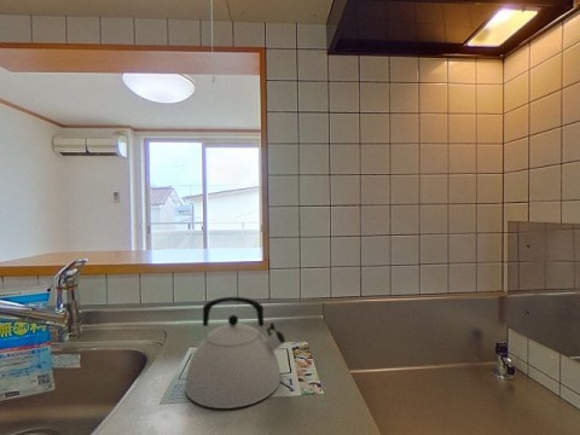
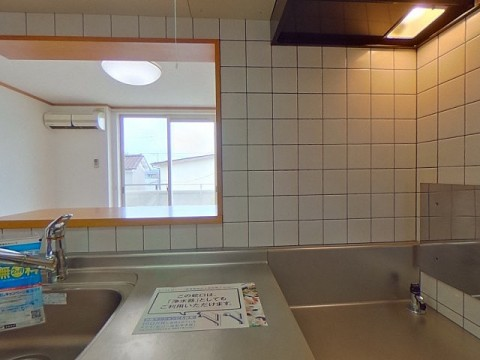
- kettle (236, 338)
